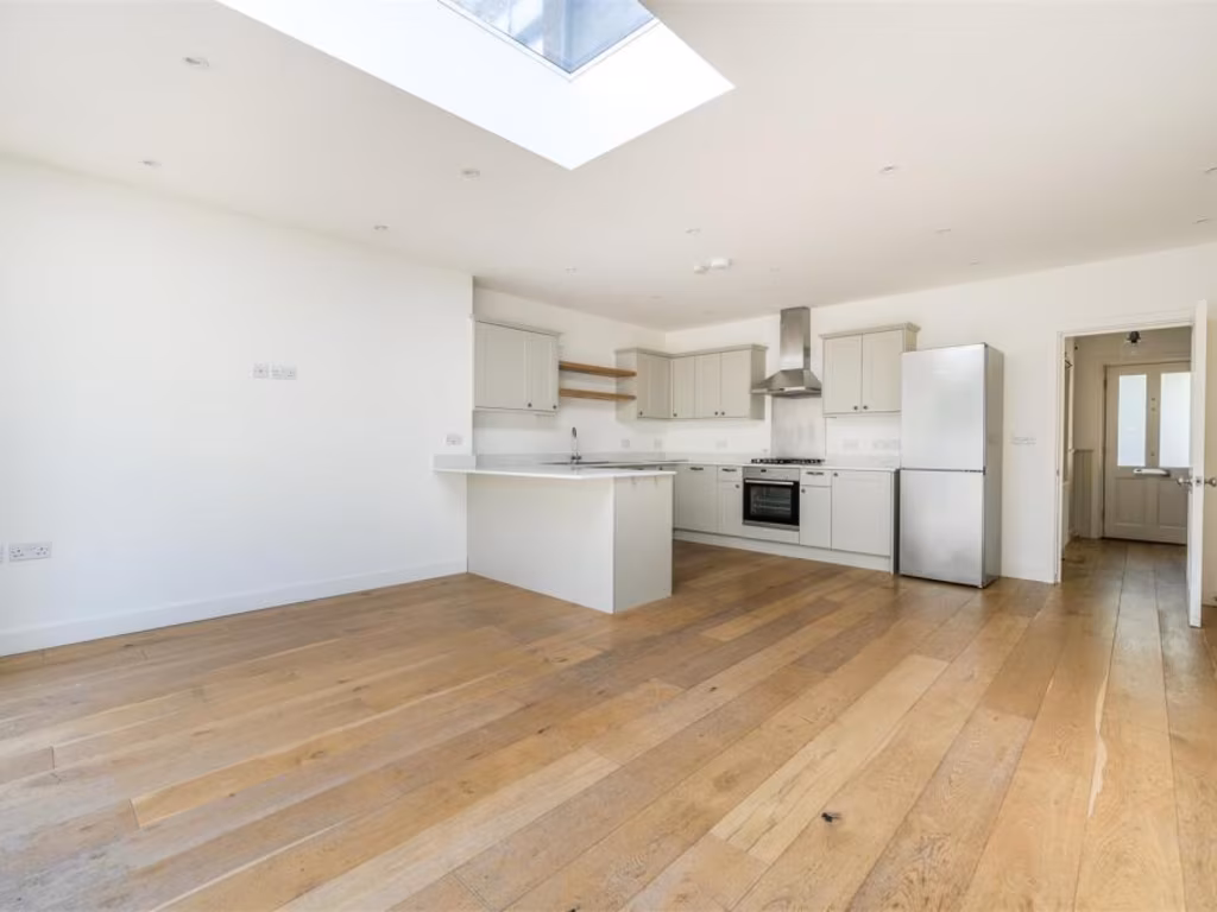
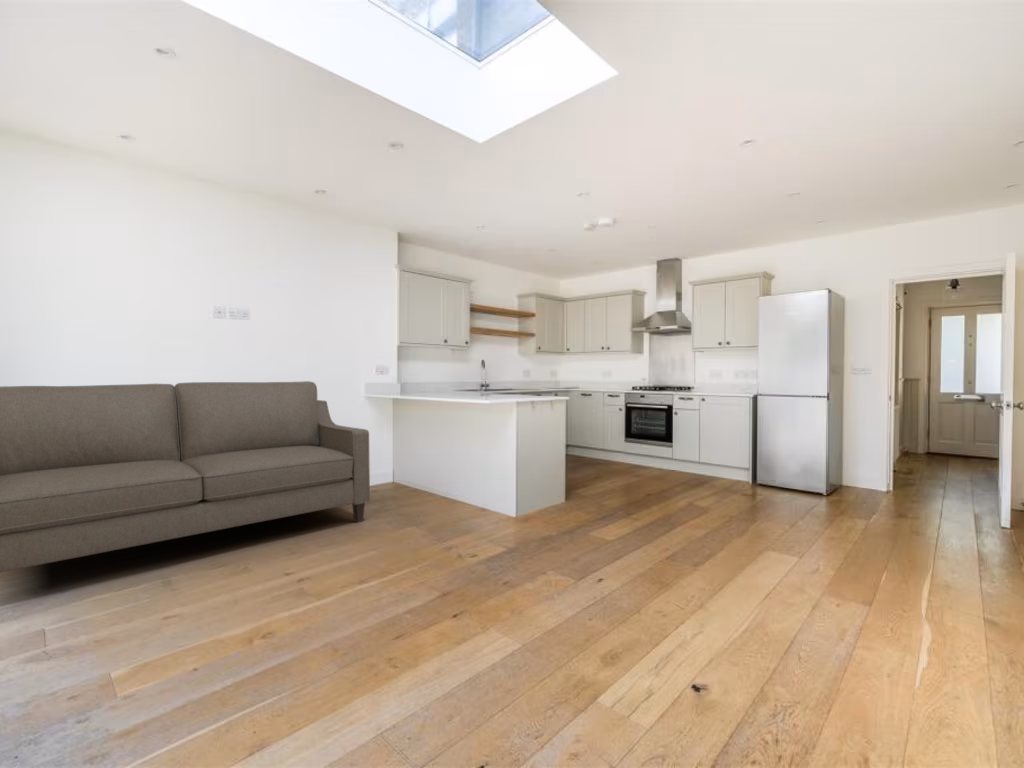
+ sofa (185, 461)
